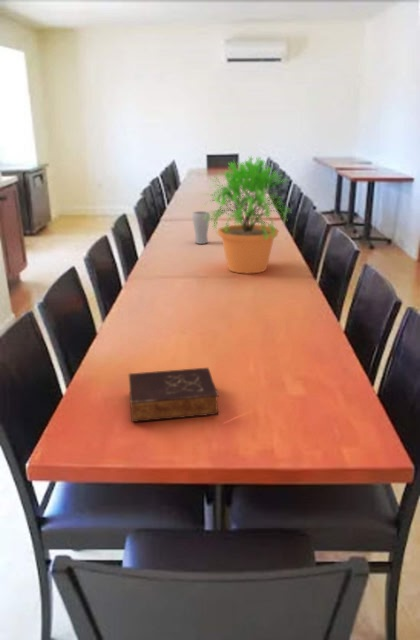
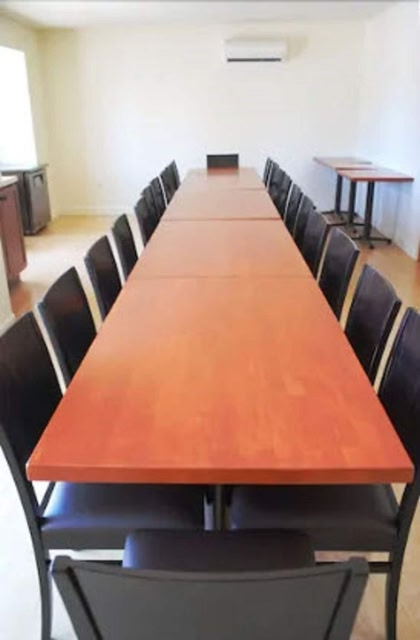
- potted plant (248, 214)
- book (172, 393)
- drinking glass (201, 227)
